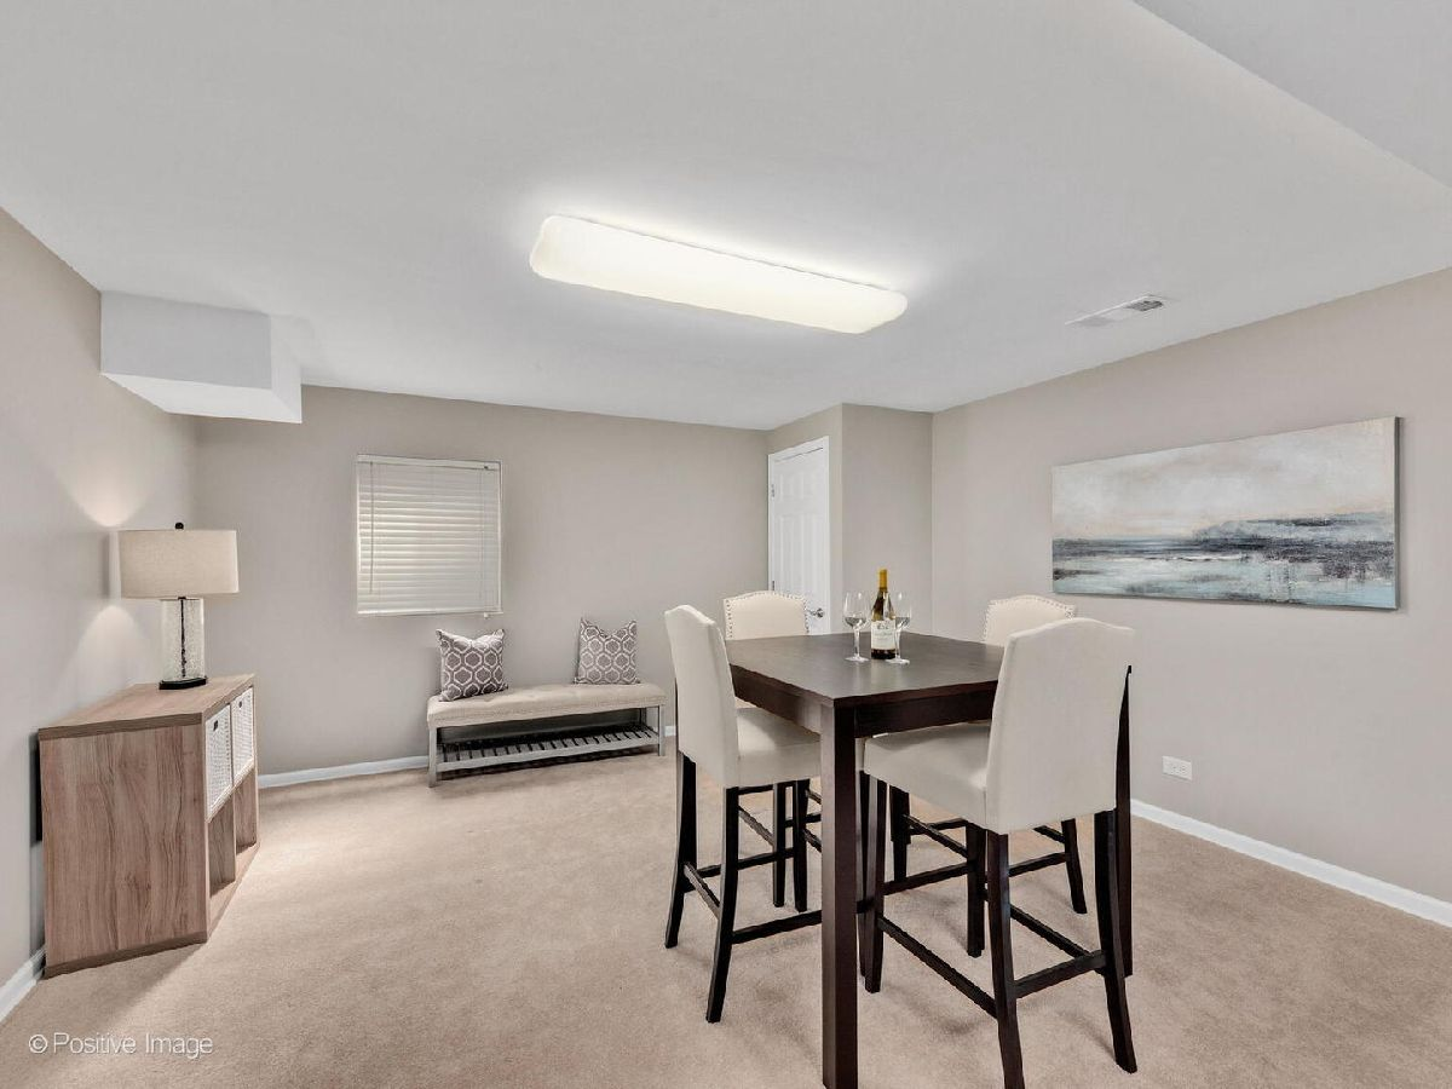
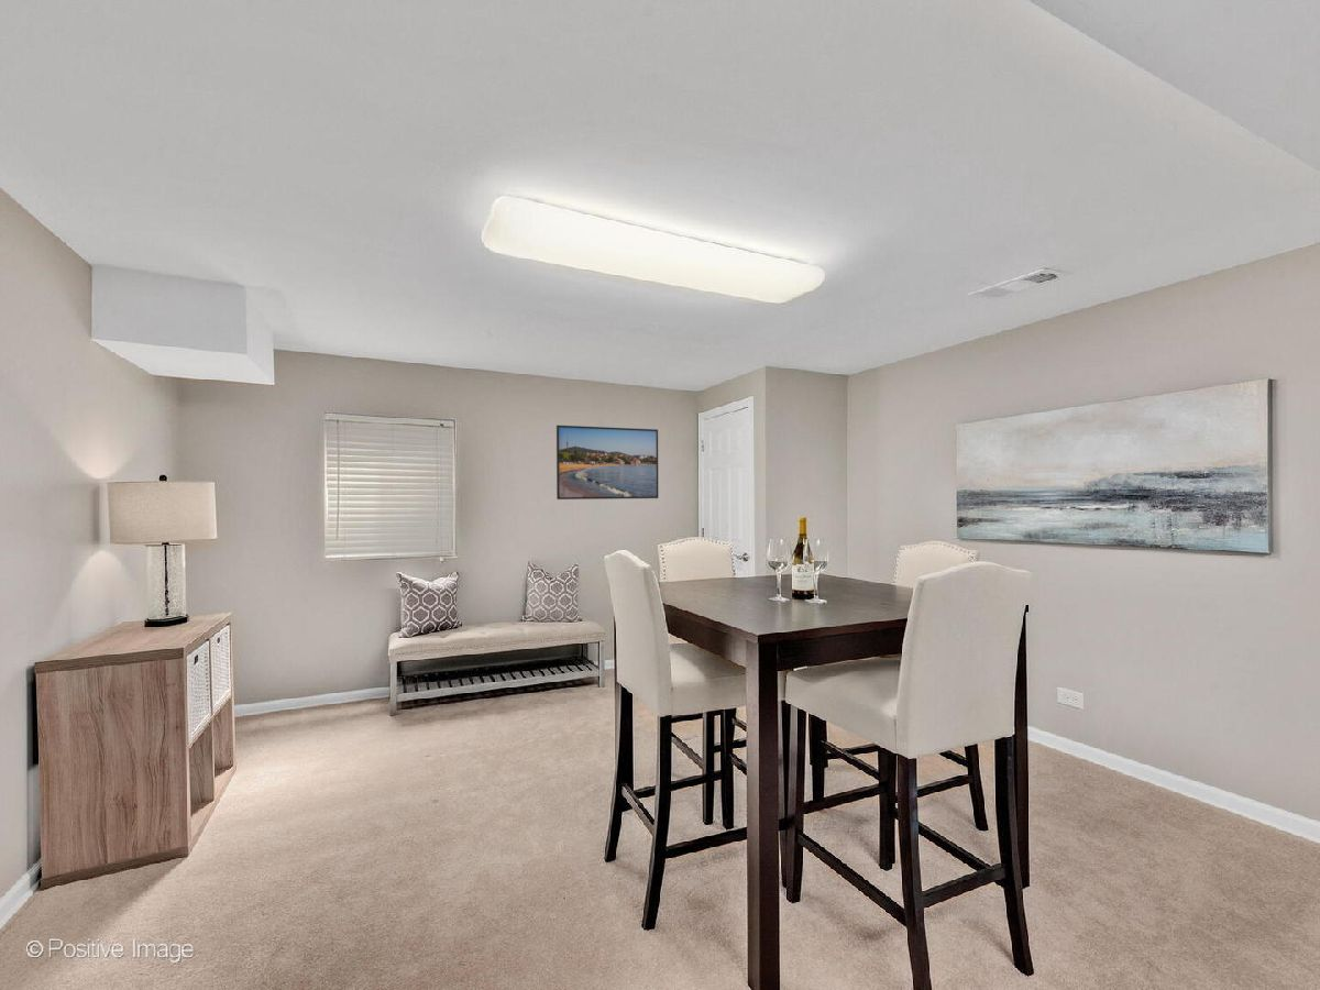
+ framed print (608, 463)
